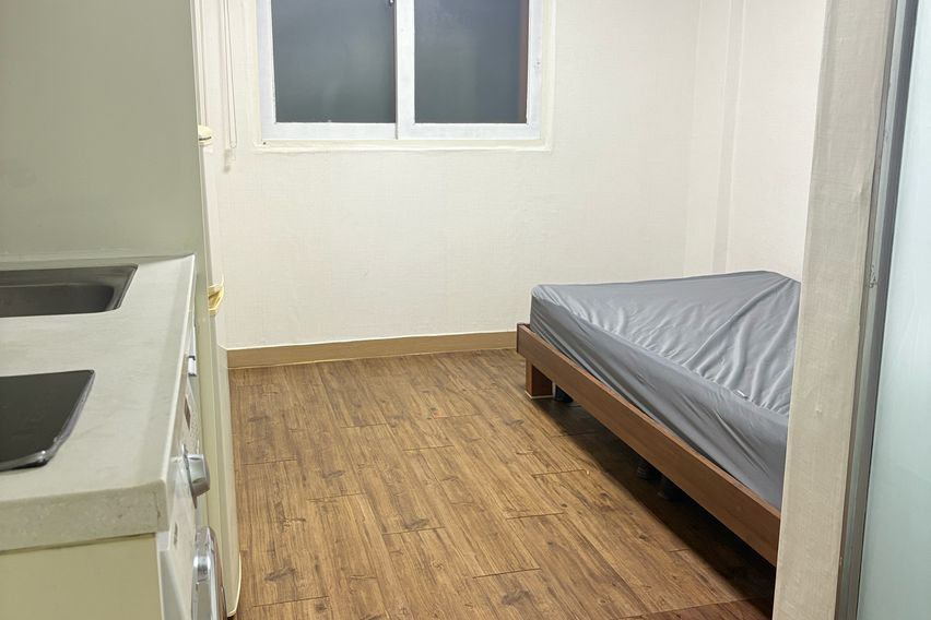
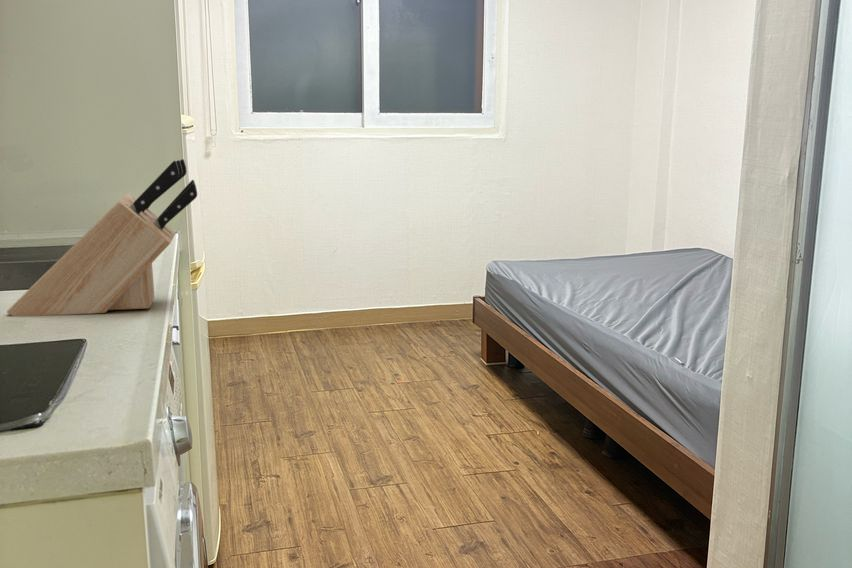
+ knife block (105, 234)
